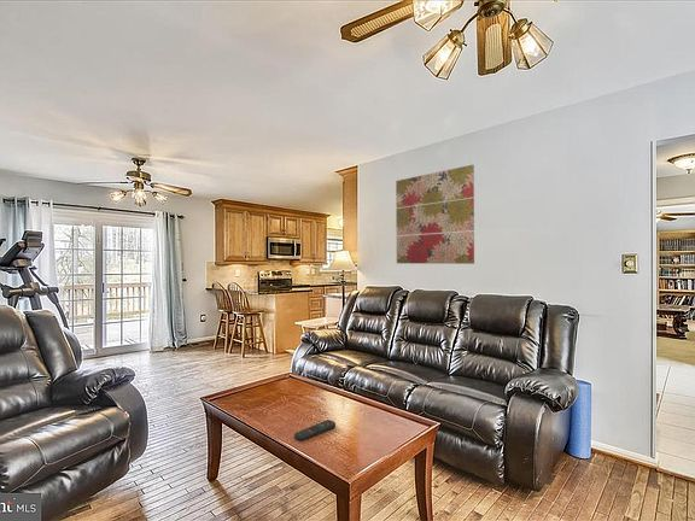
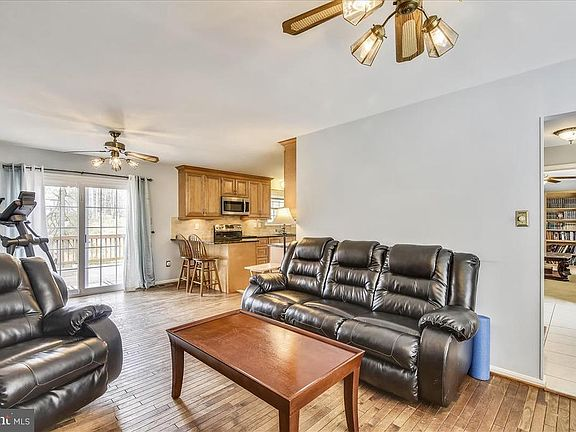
- wall art (431, 218)
- remote control (315, 429)
